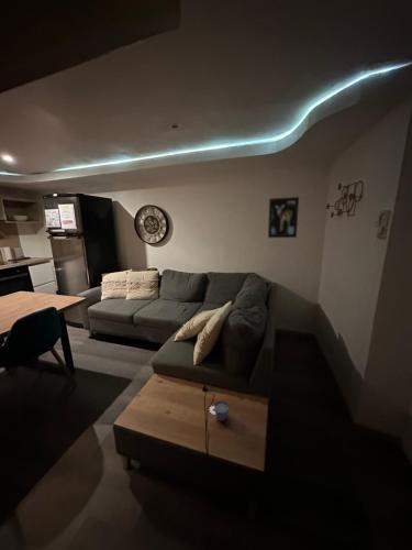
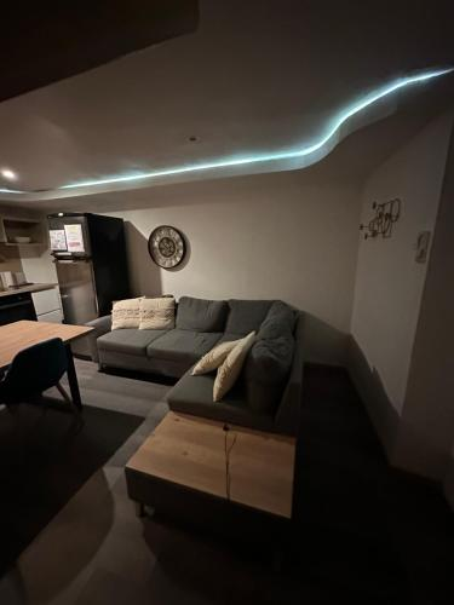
- cup (219, 411)
- wall art (282, 218)
